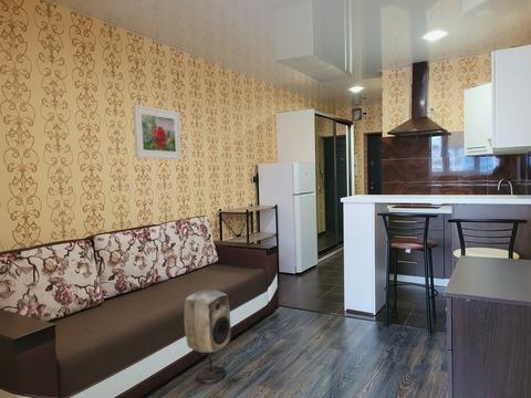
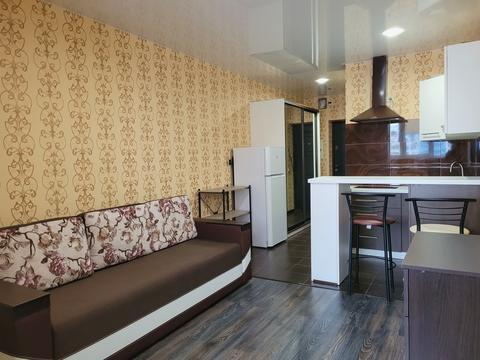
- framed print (158, 134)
- speaker (207, 334)
